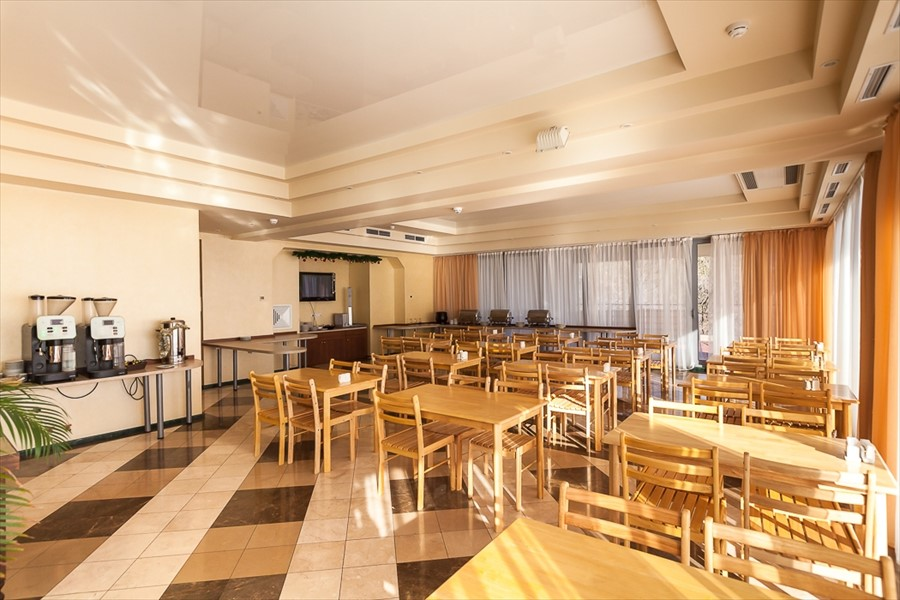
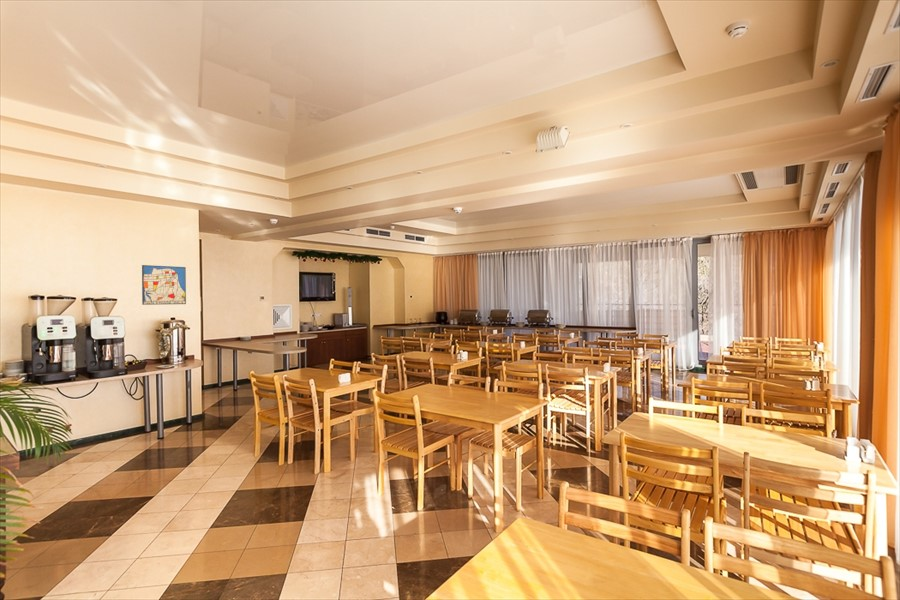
+ wall art (164, 285)
